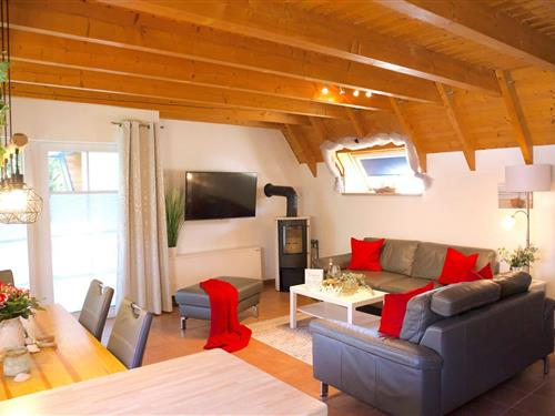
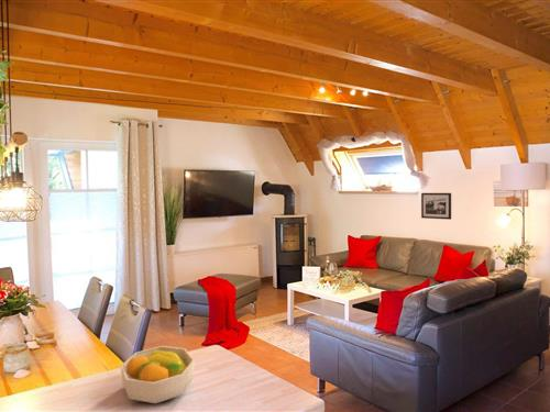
+ fruit bowl (158, 369)
+ picture frame (436, 205)
